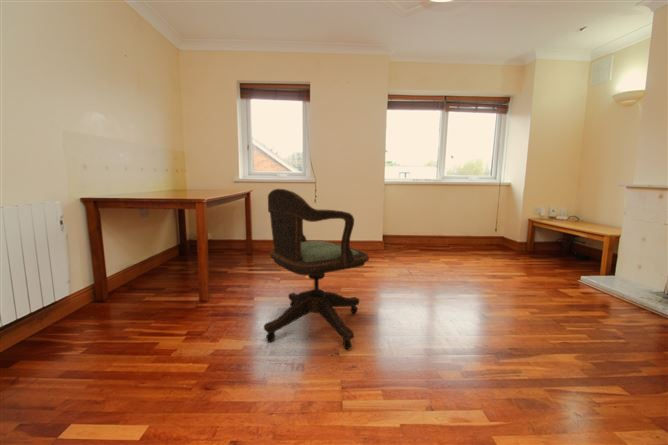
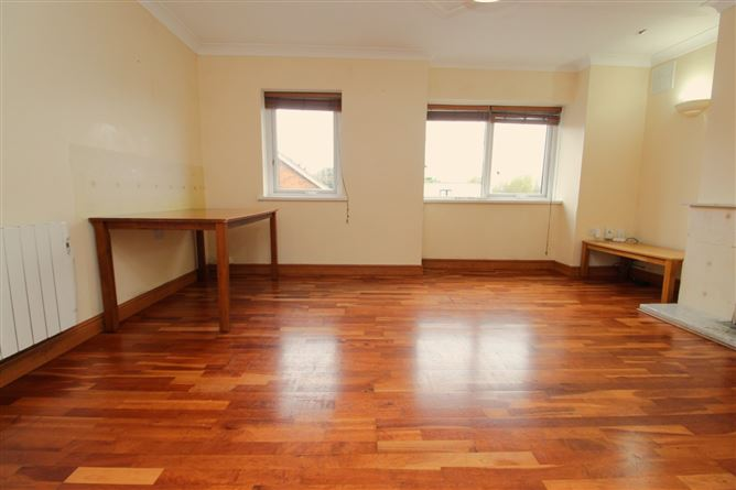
- office chair (316, 259)
